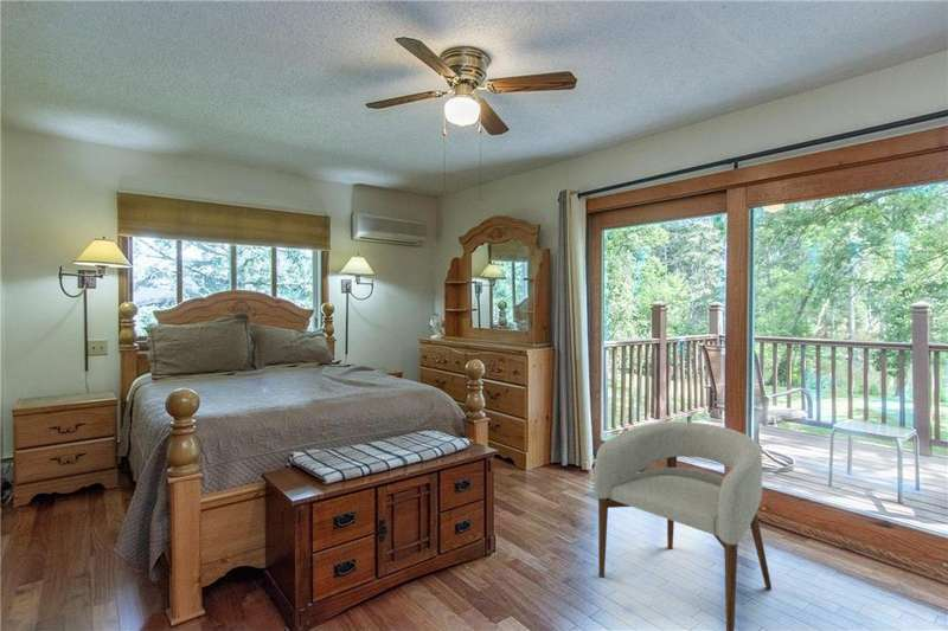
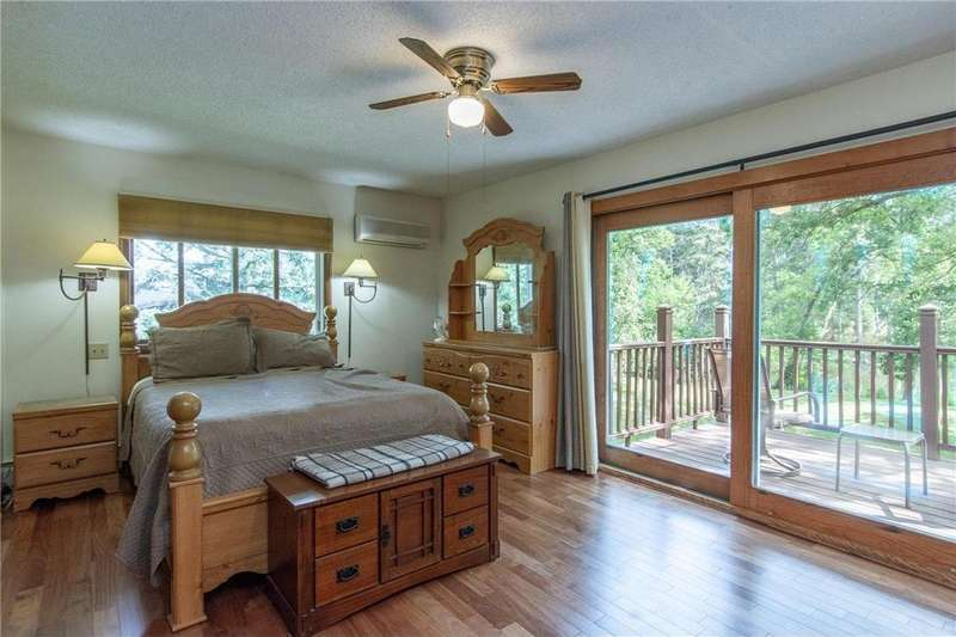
- armchair (684, 509)
